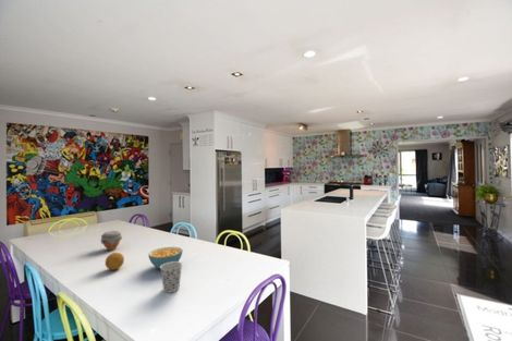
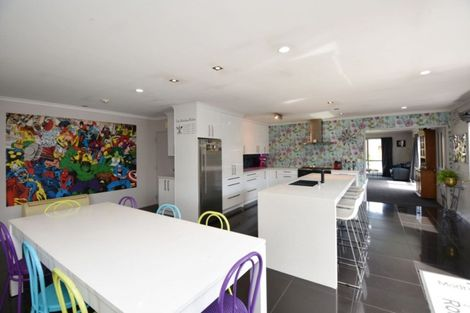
- cereal bowl (166, 259)
- cup (171, 277)
- fruit (114, 260)
- jar (111, 241)
